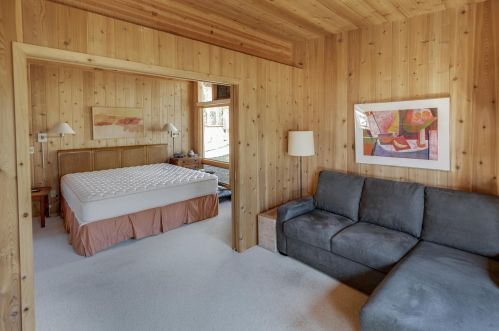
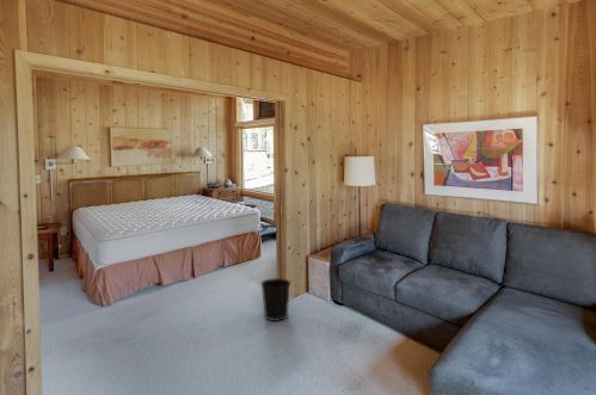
+ wastebasket (276, 298)
